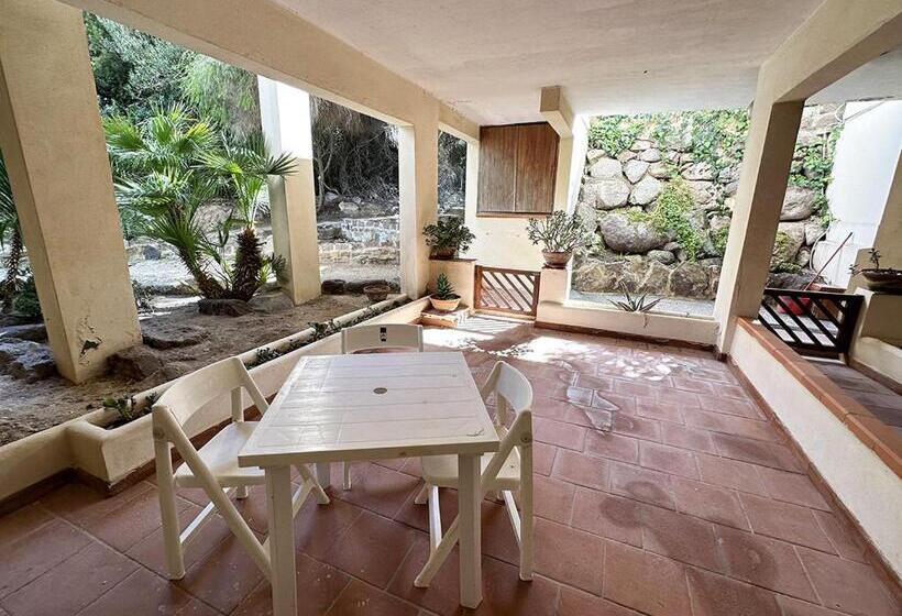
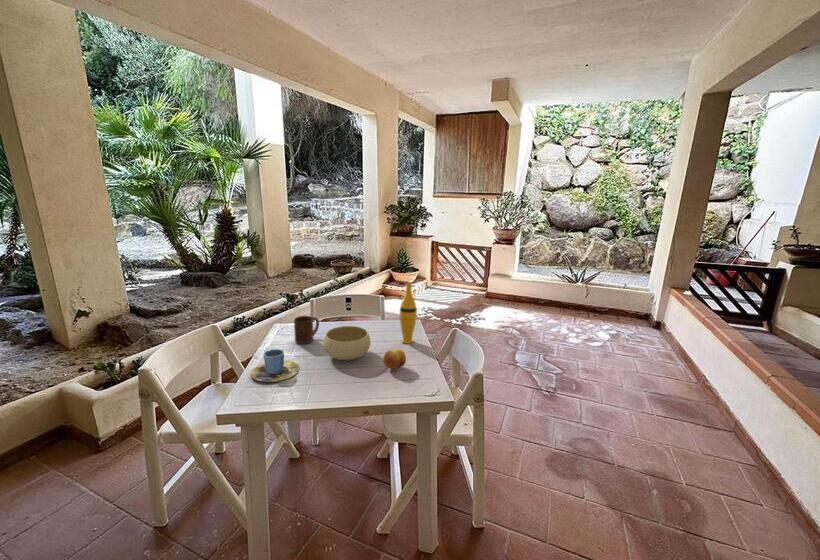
+ fruit (394, 359)
+ cup (305, 328)
+ bowl (347, 344)
+ cup (274, 361)
+ vase (408, 313)
